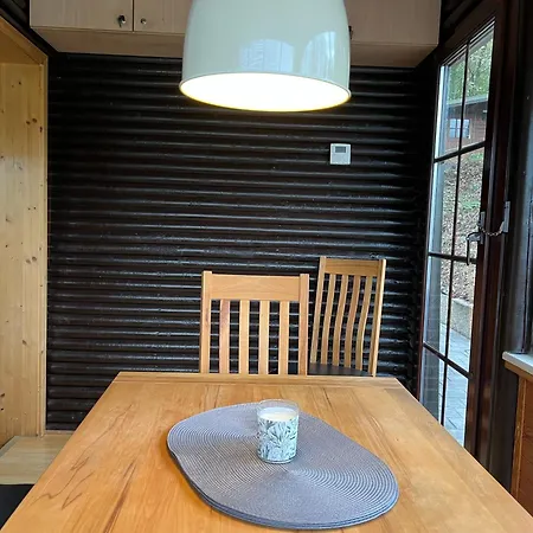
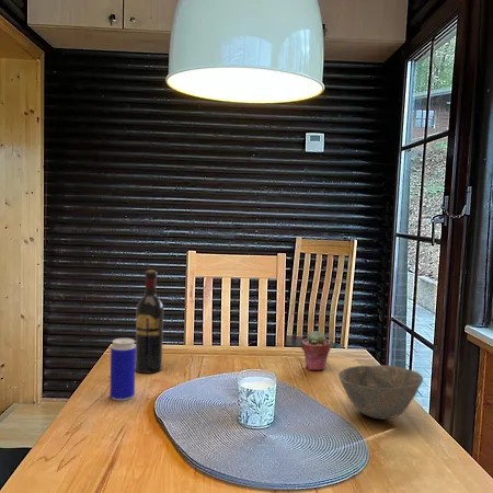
+ beverage can (123, 369)
+ bowl (378, 393)
+ wine bottle (149, 320)
+ potted succulent (316, 348)
